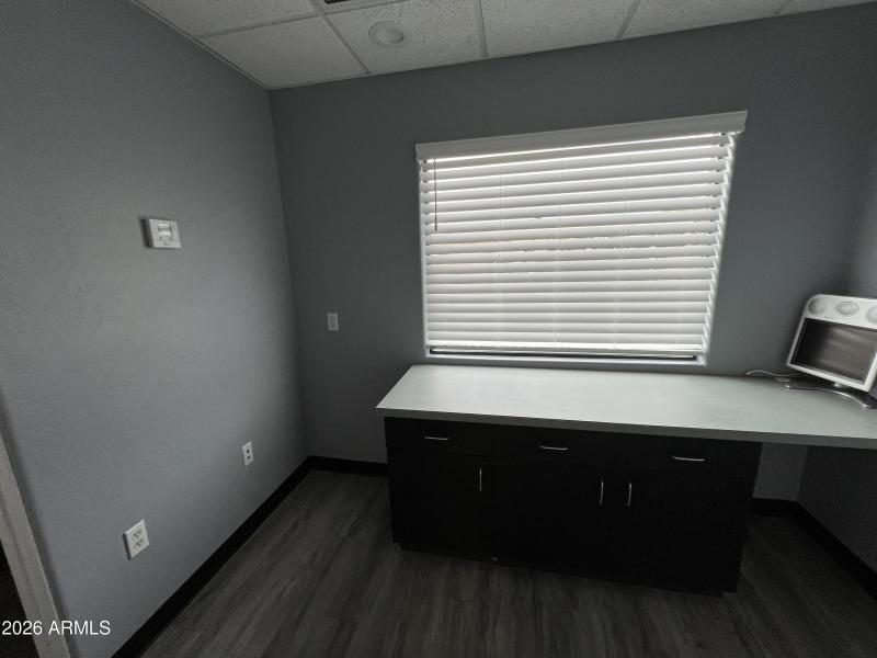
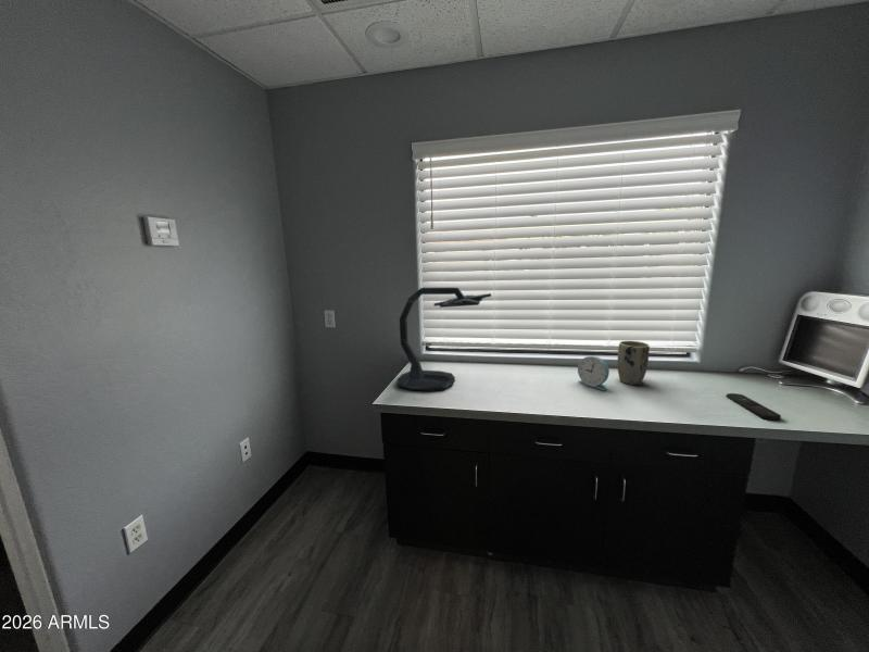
+ plant pot (632, 362)
+ alarm clock (594, 371)
+ desk lamp (442, 306)
+ remote control (751, 405)
